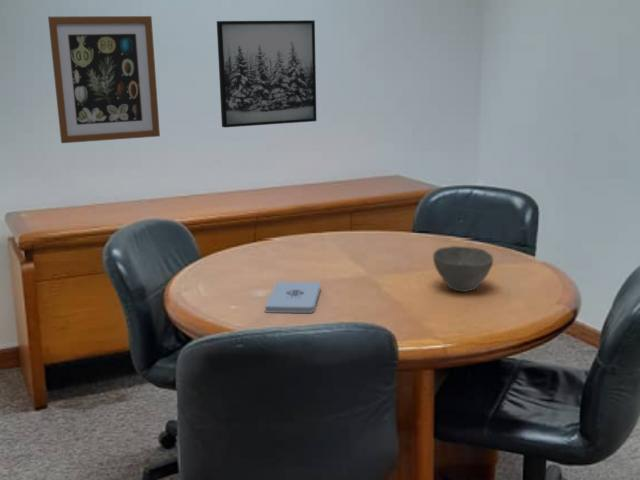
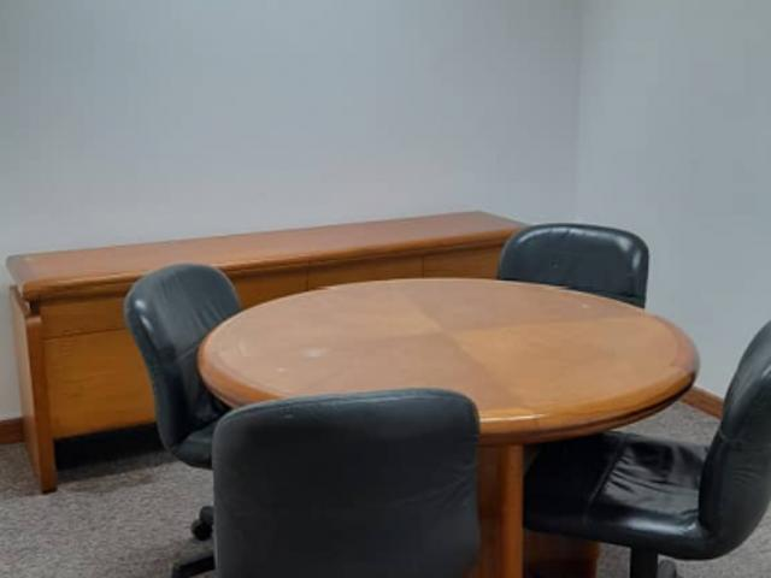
- notepad (294, 296)
- wall art (106, 79)
- wall art (268, 73)
- bowl (462, 270)
